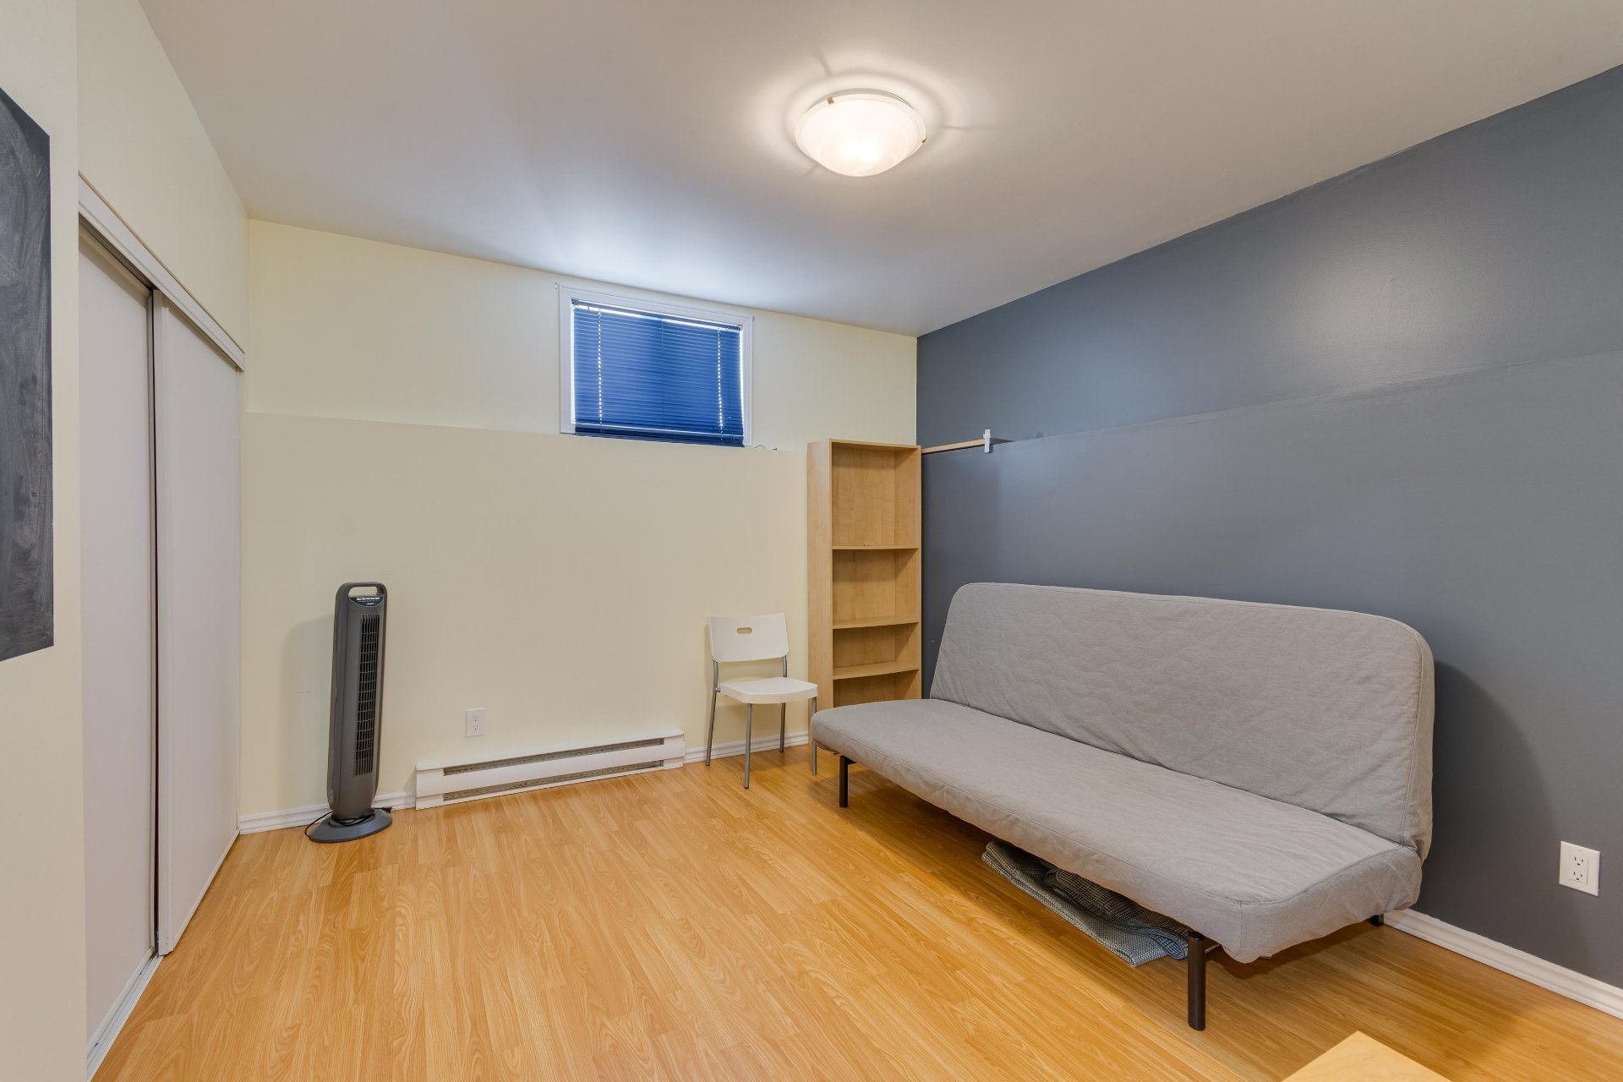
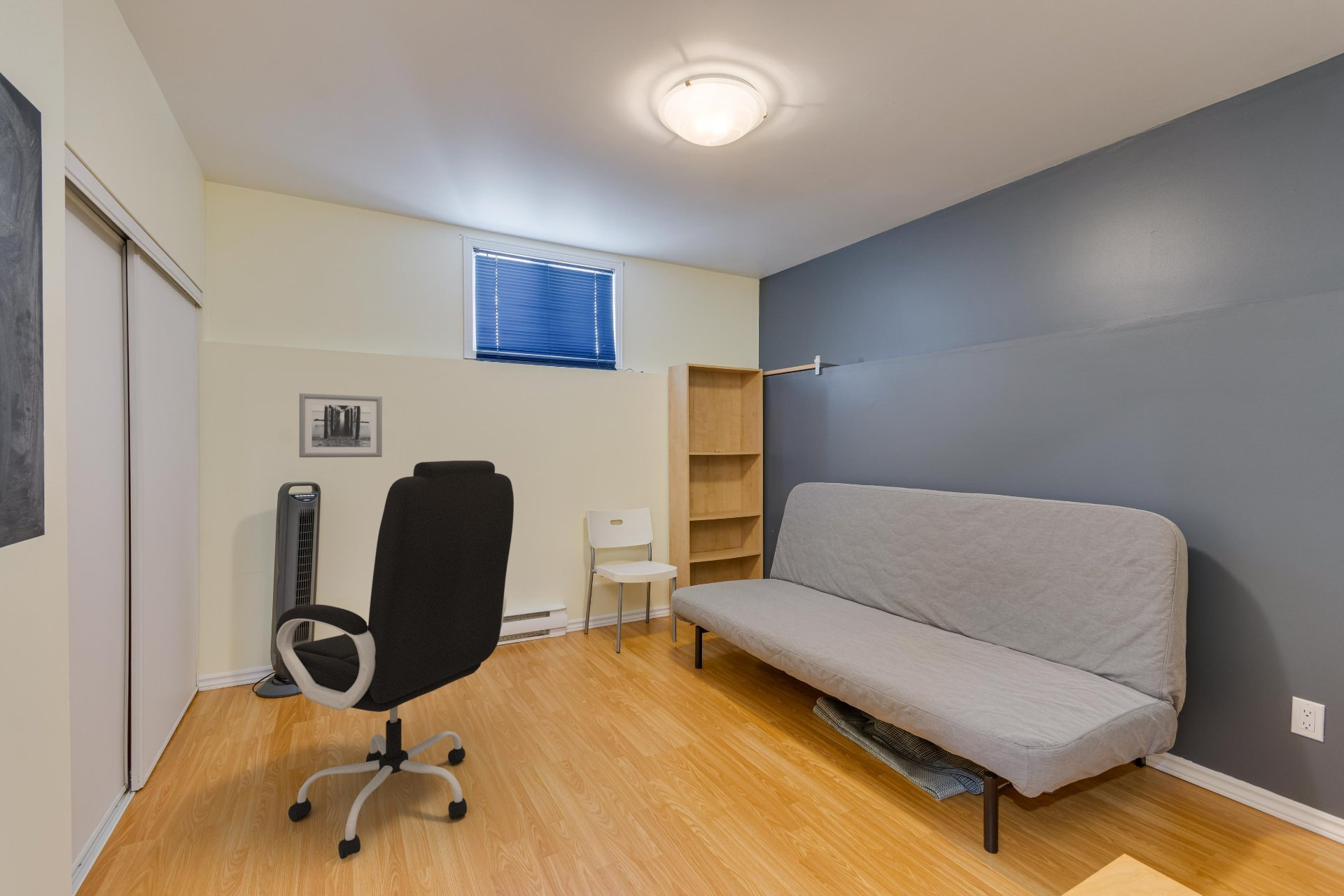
+ office chair (399, 631)
+ wall art (342, 426)
